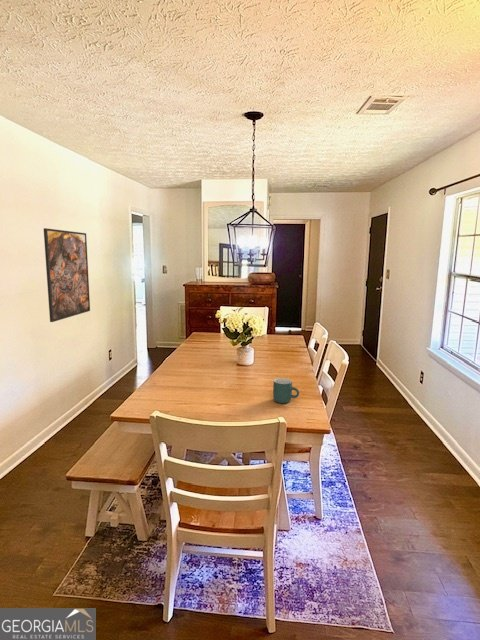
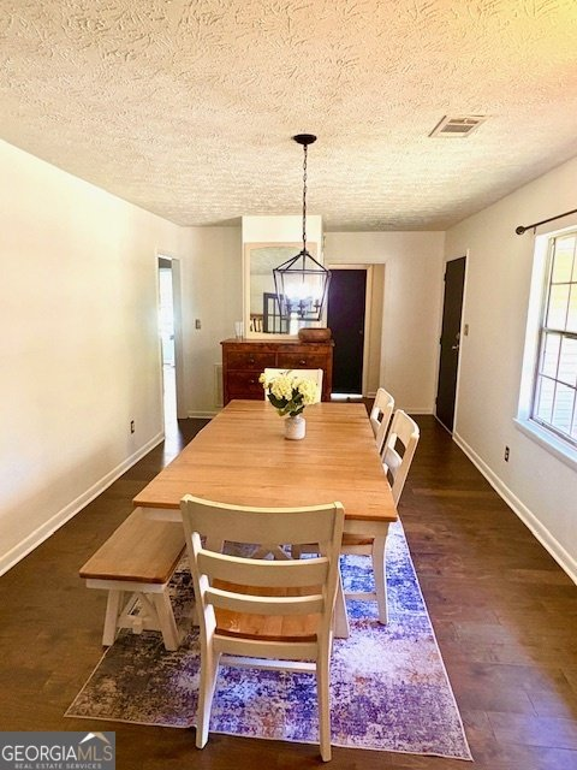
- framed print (69, 274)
- mug (285, 390)
